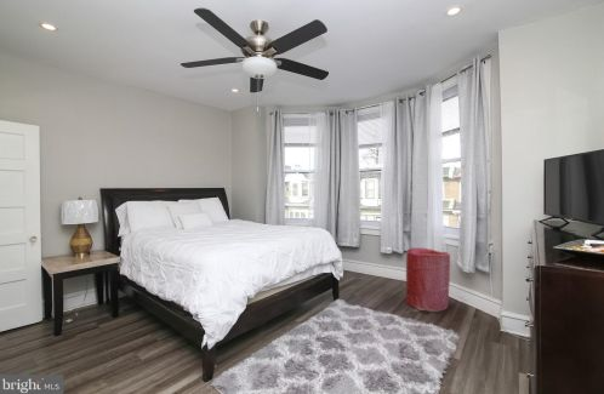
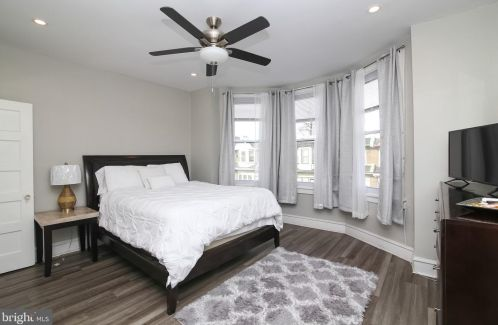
- laundry hamper (427, 276)
